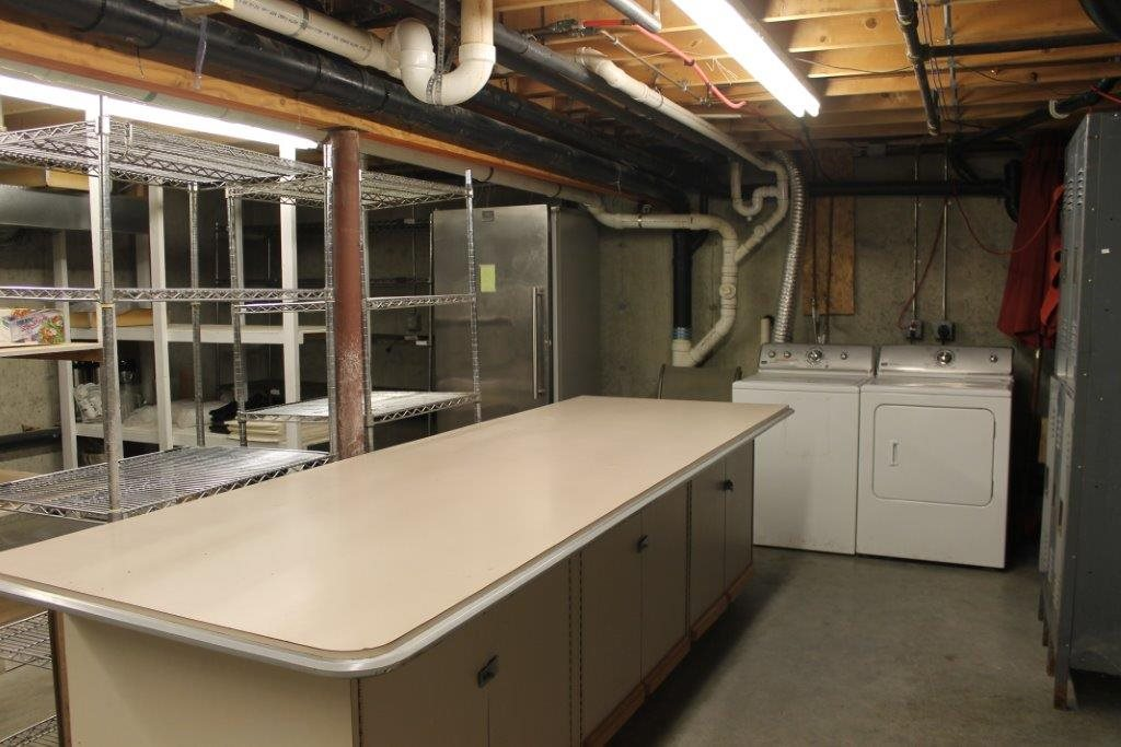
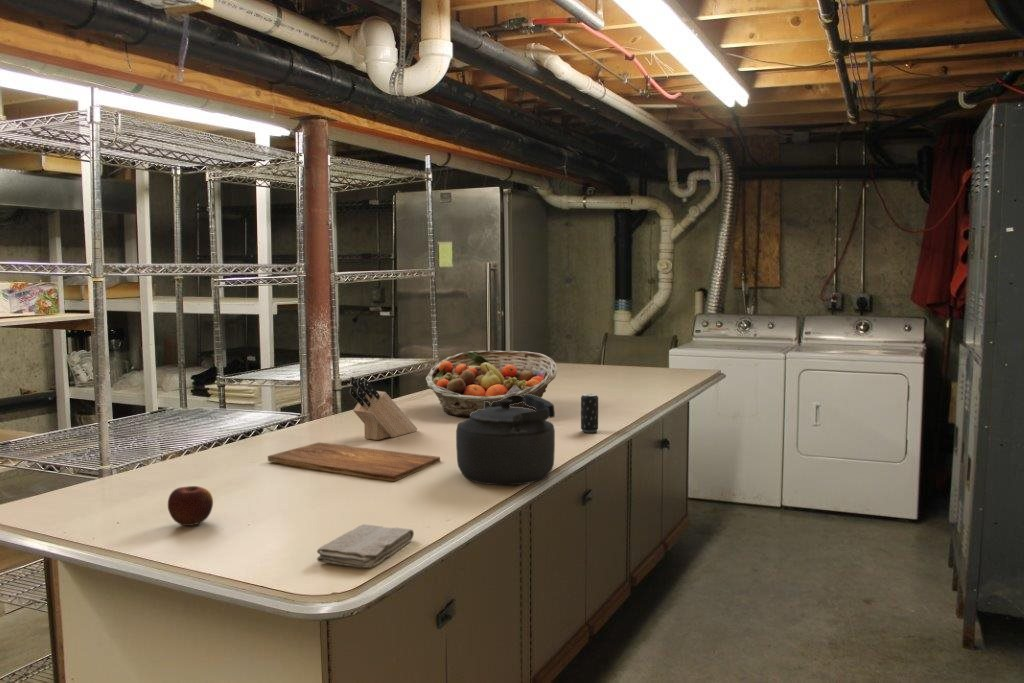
+ apple (190, 505)
+ fruit basket (491, 382)
+ knife block (381, 405)
+ washcloth (366, 543)
+ kettle (506, 436)
+ cutting board (352, 459)
+ beverage can (589, 413)
